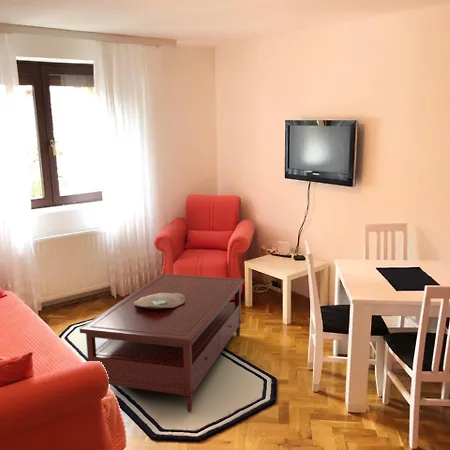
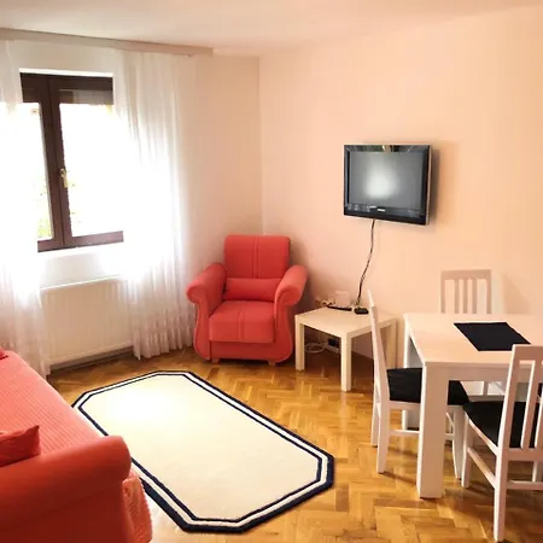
- coffee table (174, 332)
- decorative bowl (159, 299)
